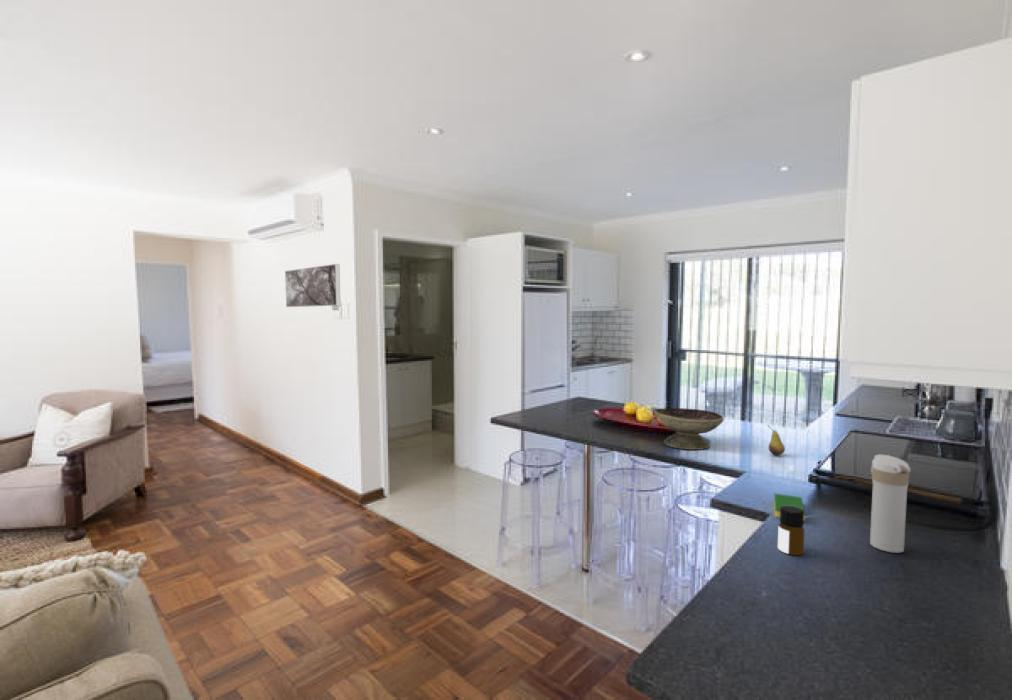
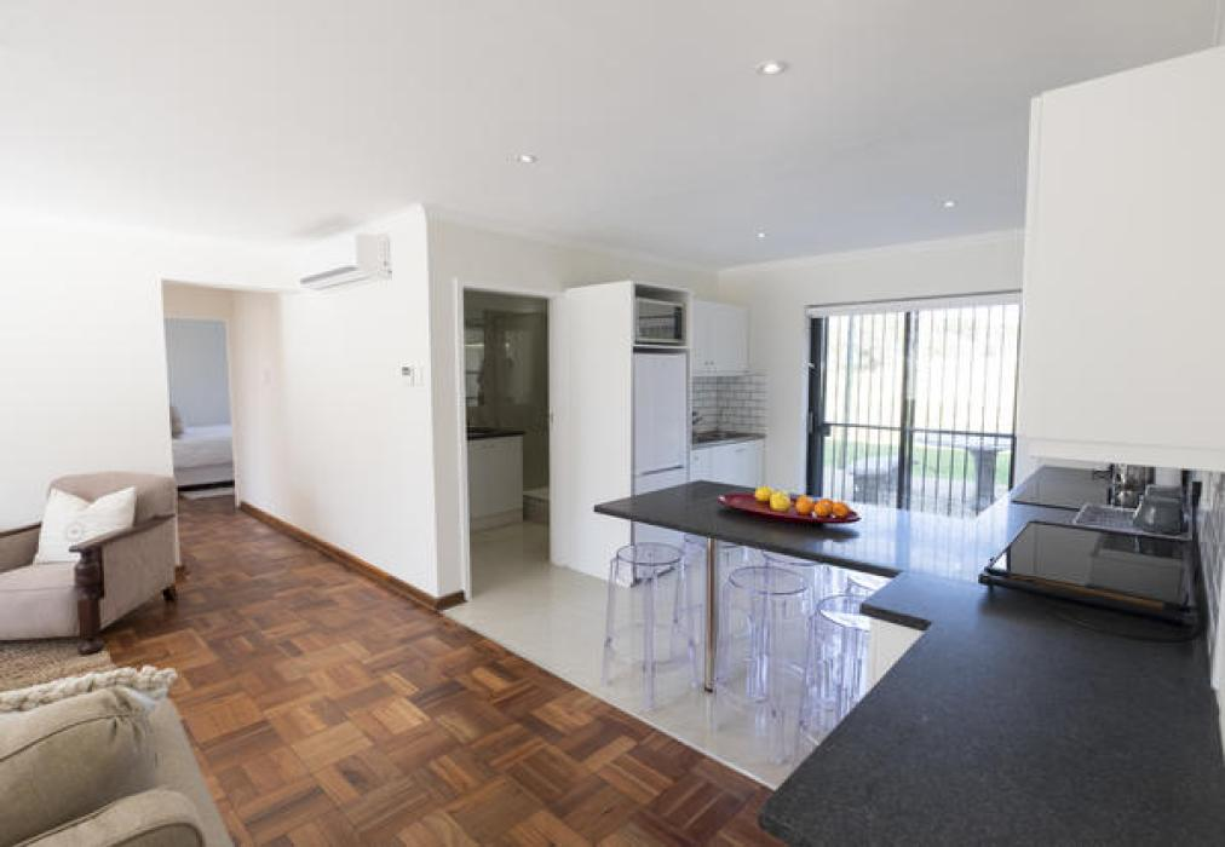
- decorative bowl (687, 427)
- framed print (310, 287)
- dish sponge (788, 505)
- bottle (791, 529)
- fruit (777, 440)
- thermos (887, 501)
